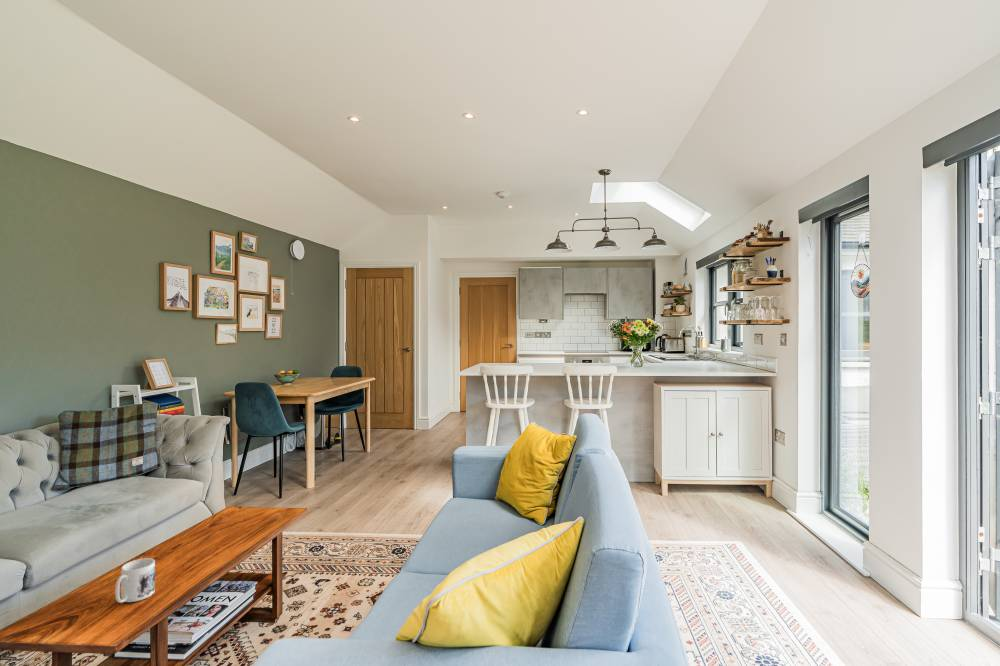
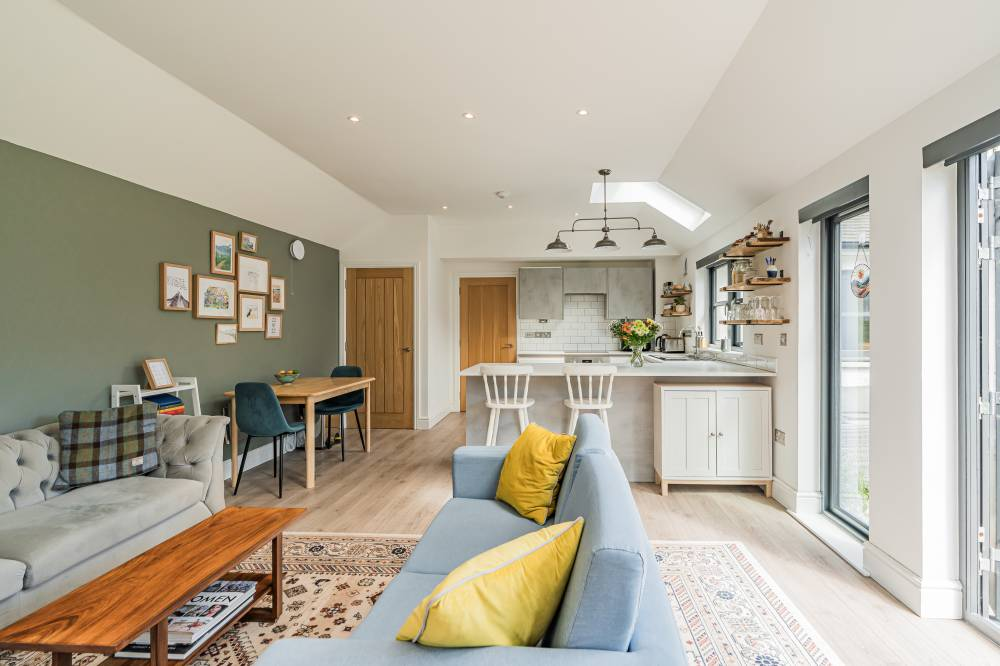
- mug (133, 582)
